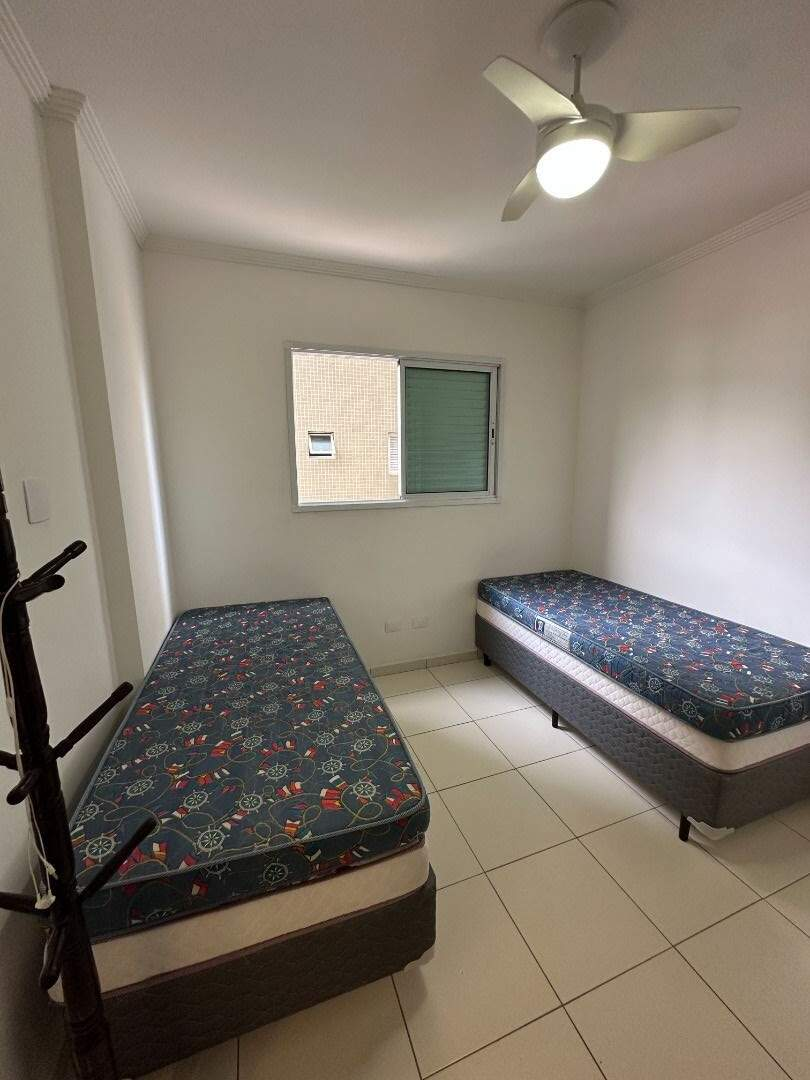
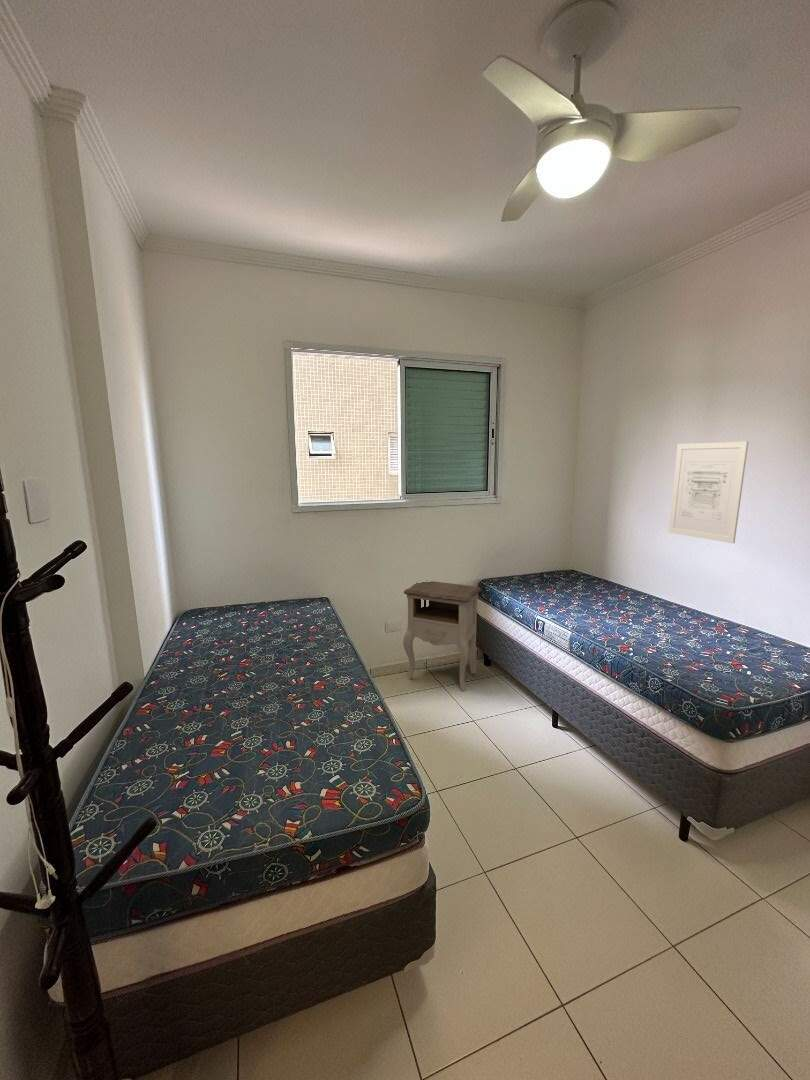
+ wall art (704, 491)
+ nightstand (441, 633)
